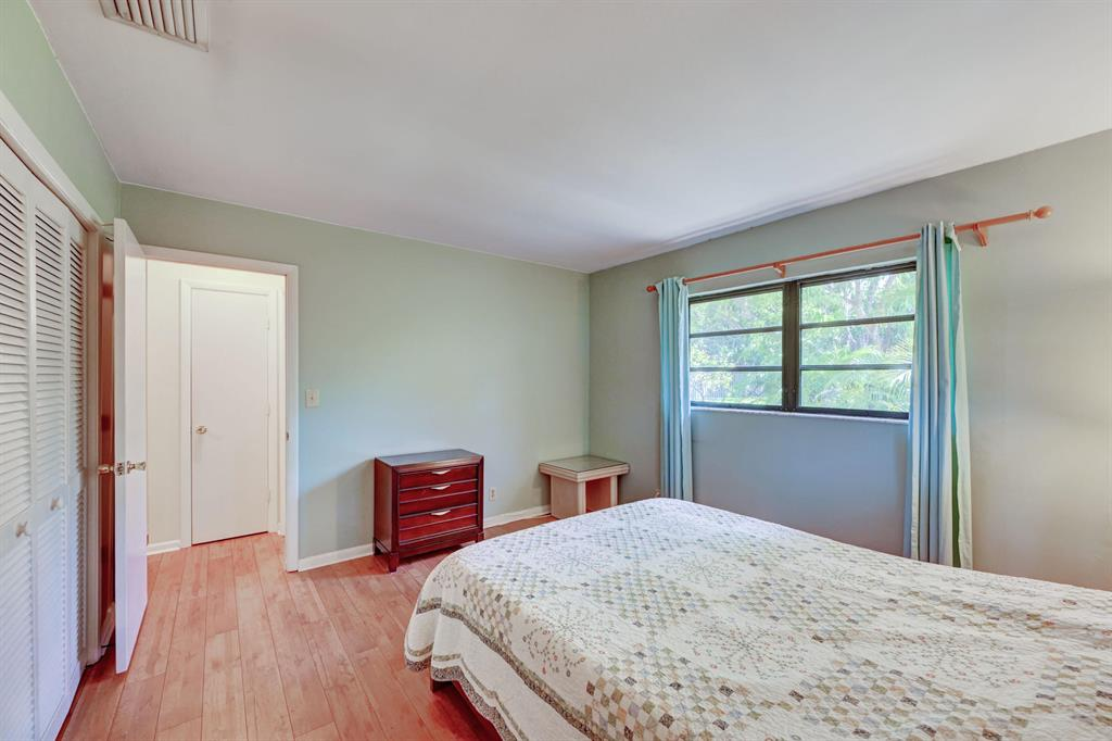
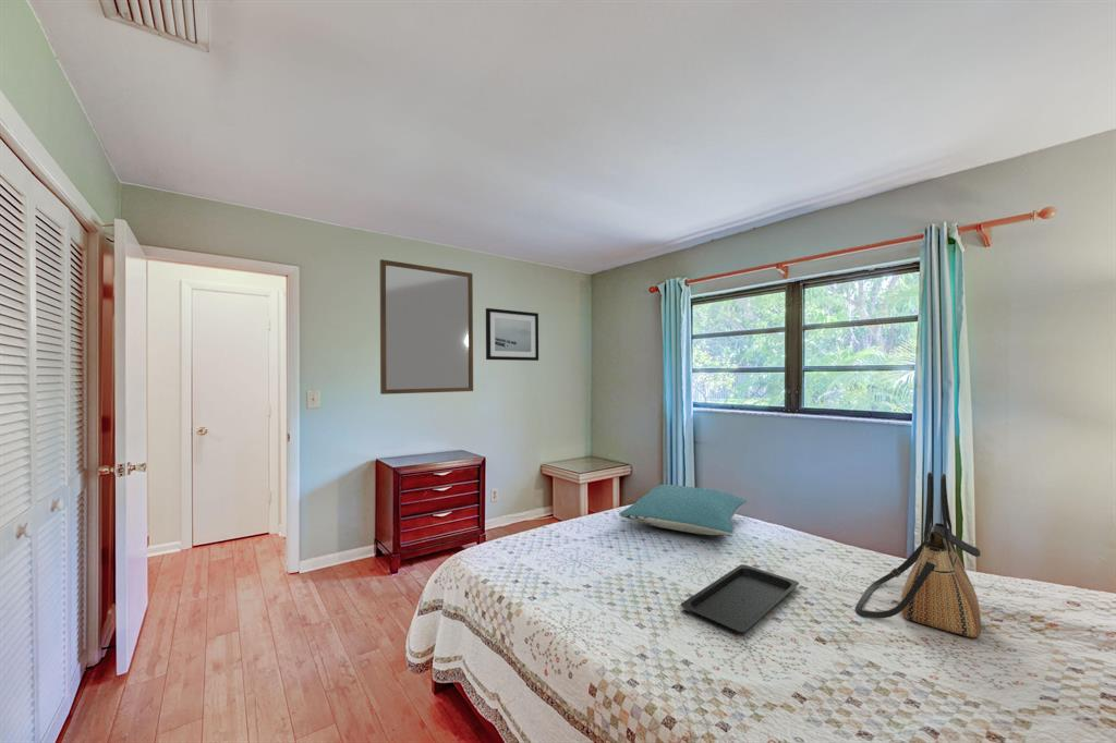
+ pillow (686, 507)
+ serving tray (742, 596)
+ wall art (512, 334)
+ tote bag (920, 545)
+ home mirror (428, 329)
